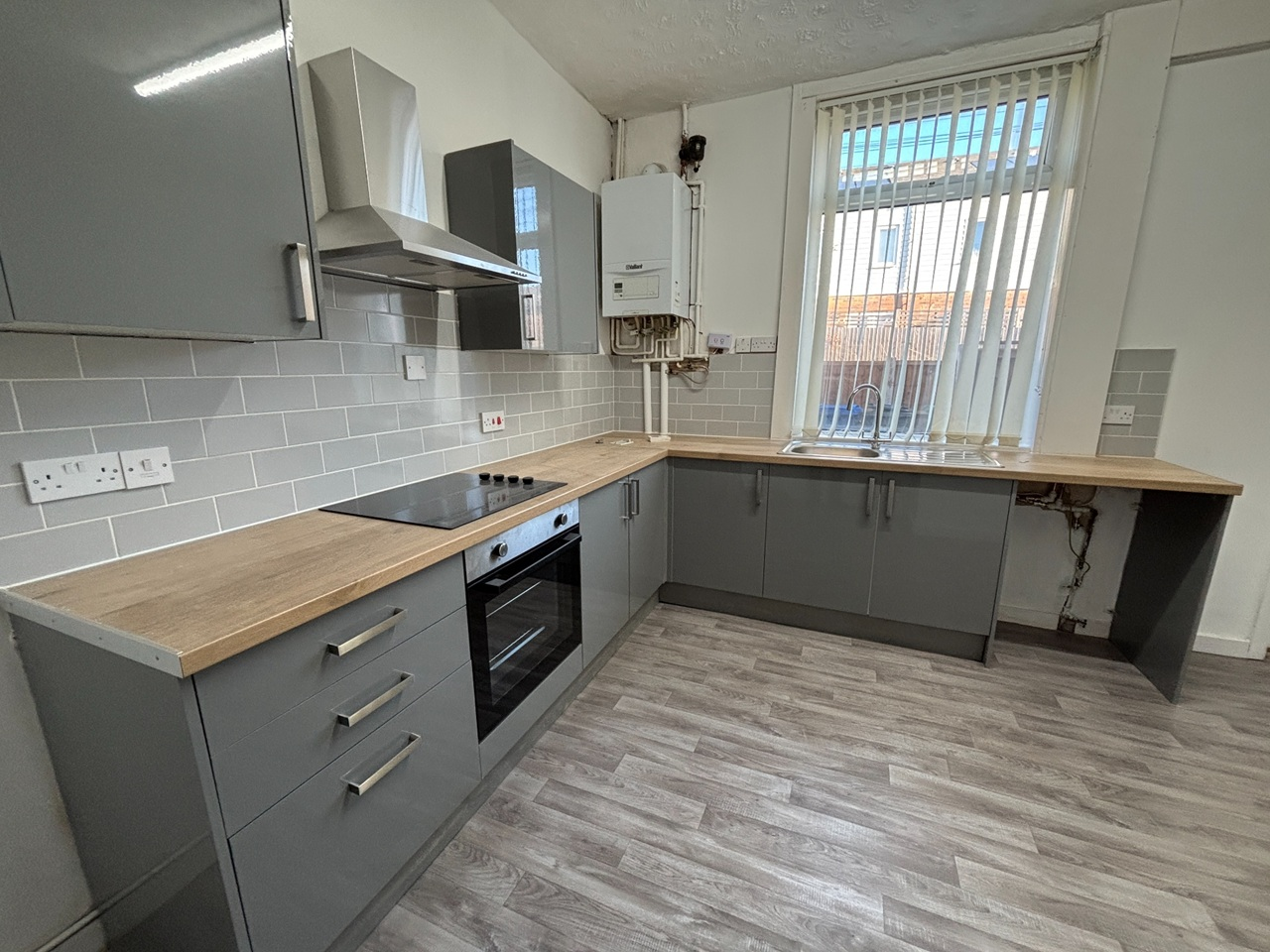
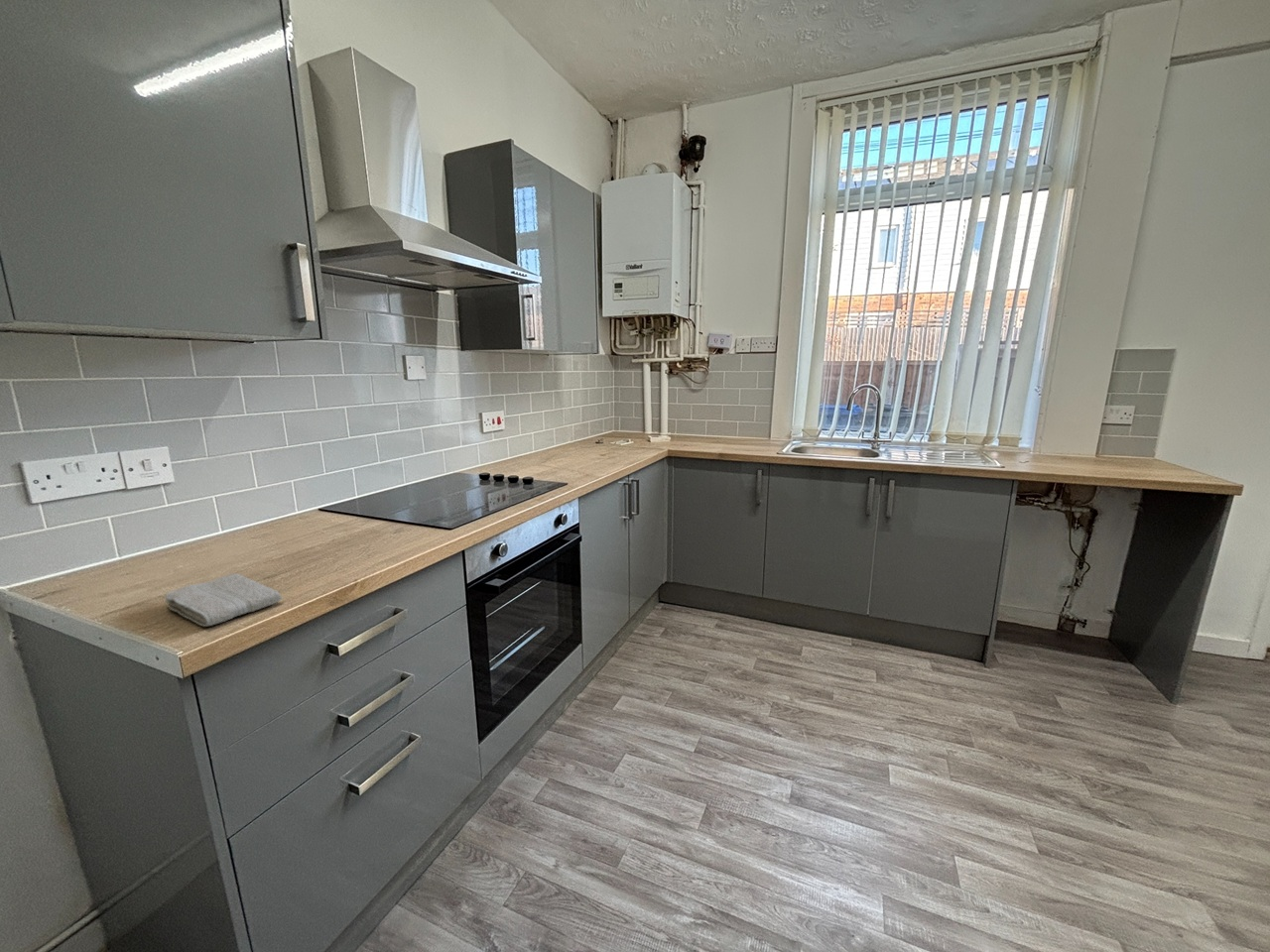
+ washcloth (221, 596)
